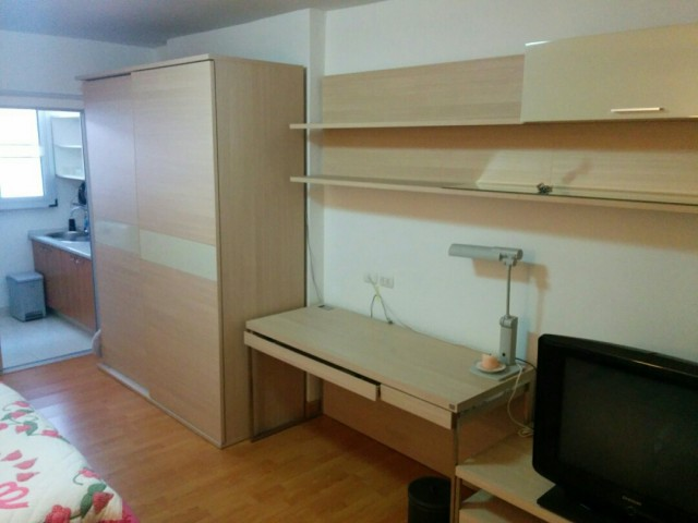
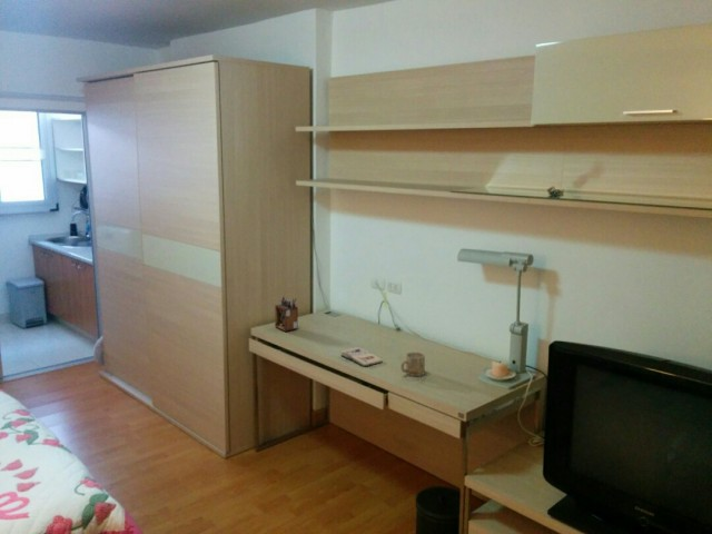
+ desk organizer (286, 313)
+ mug (412, 364)
+ paperback book (358, 355)
